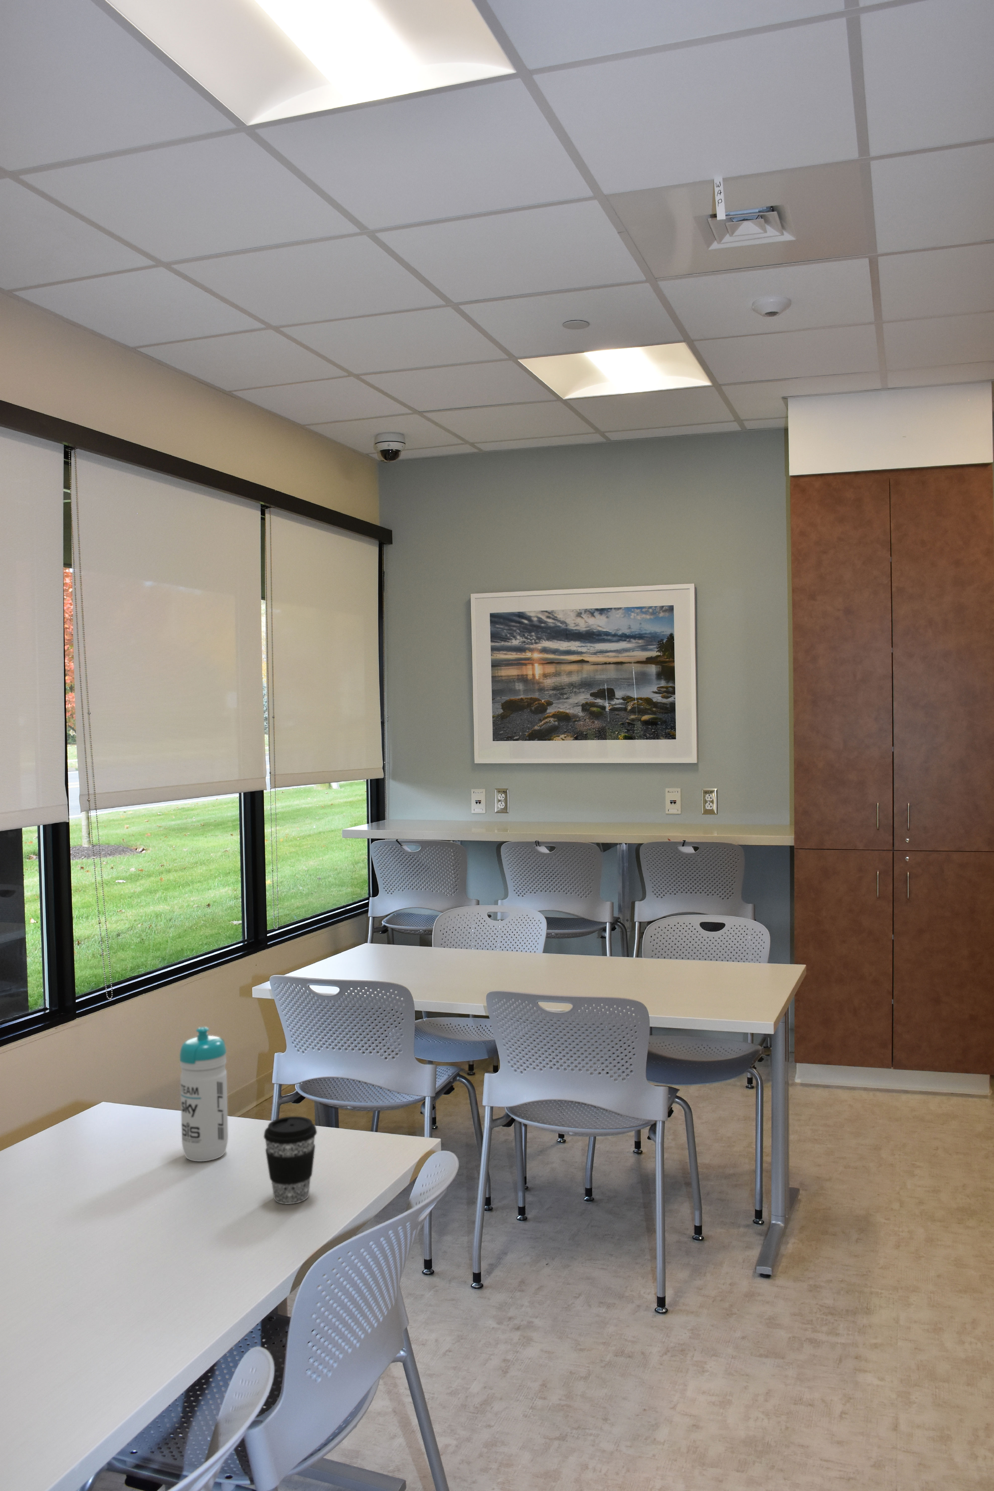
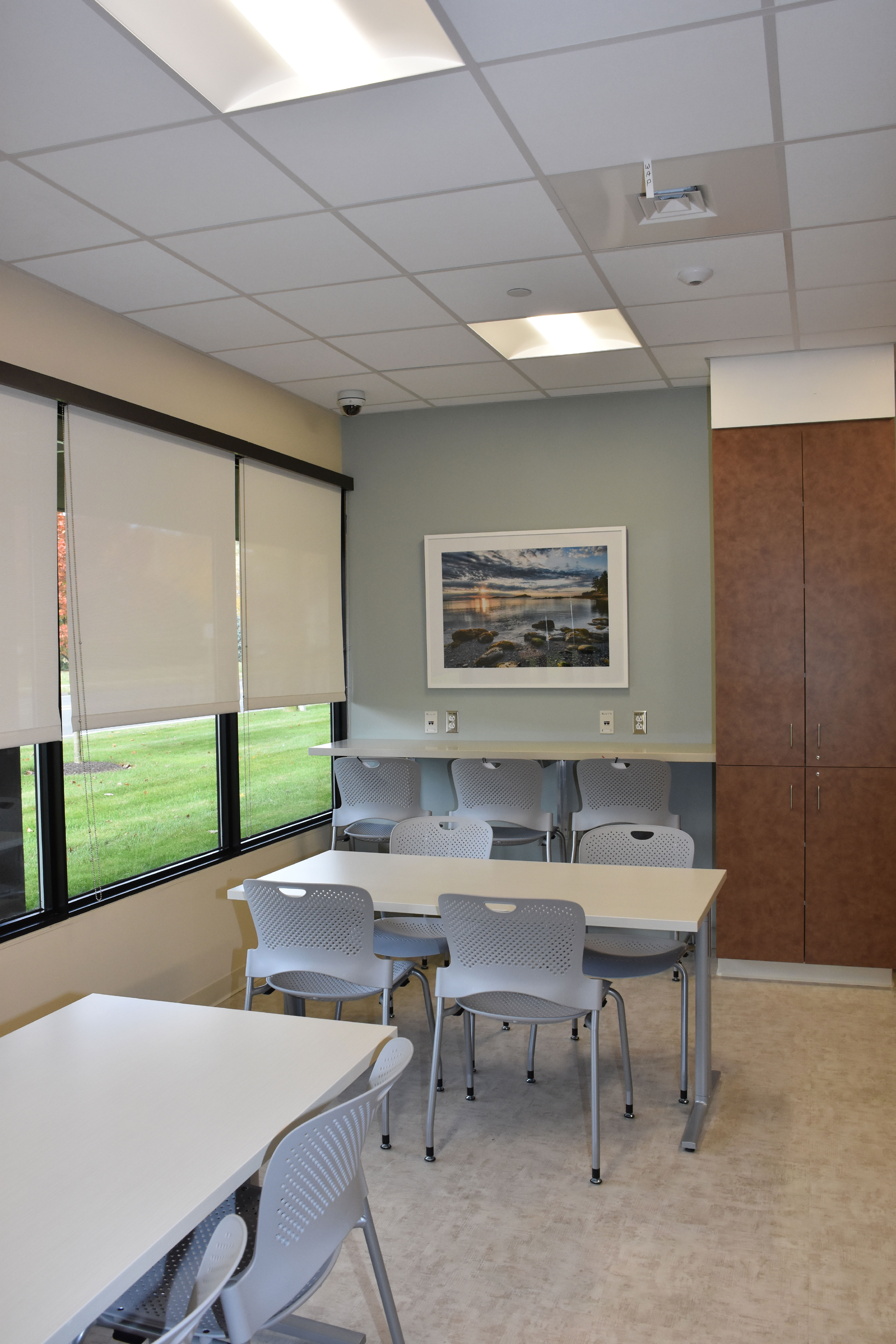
- coffee cup (291, 1160)
- water bottle (204, 1091)
